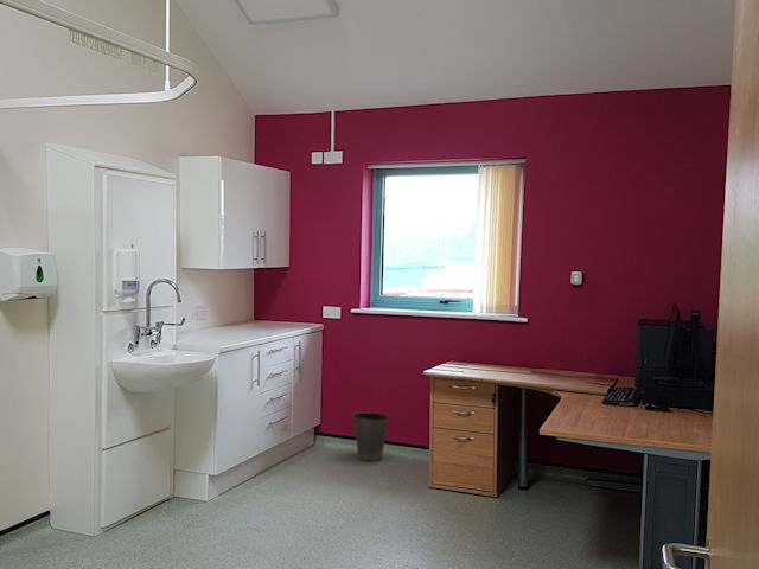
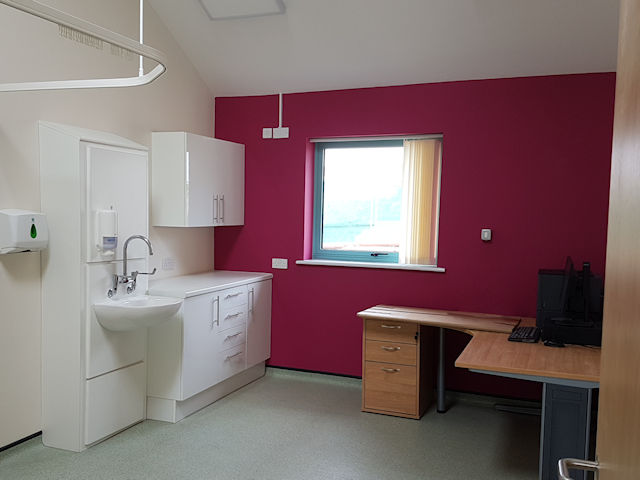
- waste basket (370, 436)
